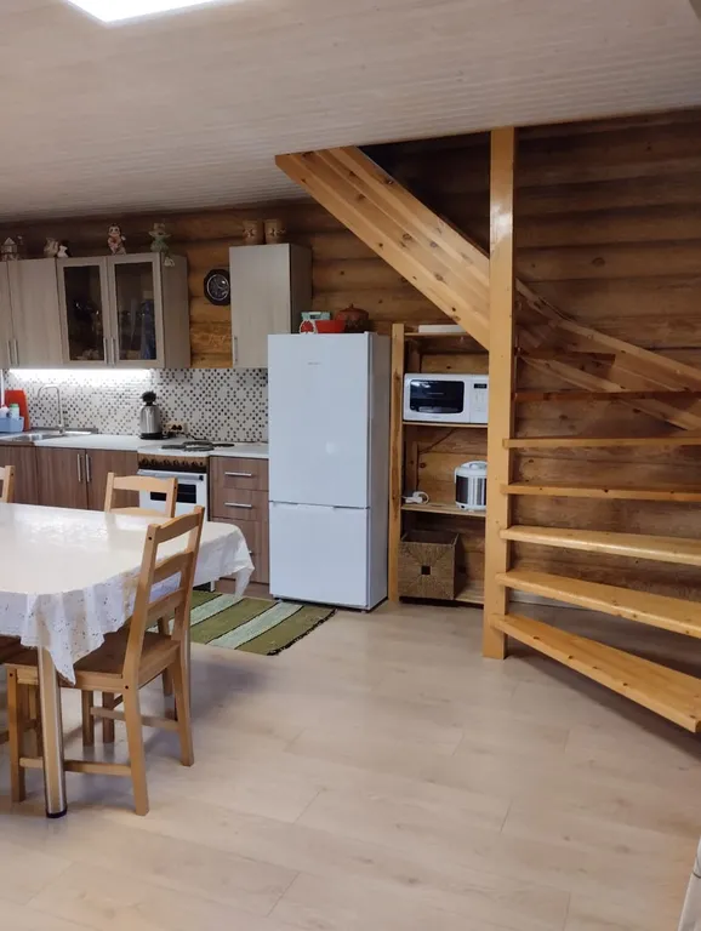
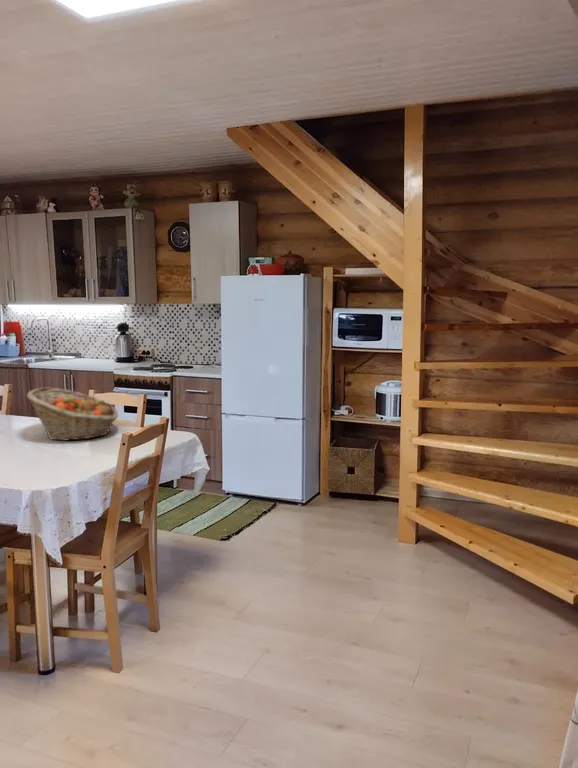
+ fruit basket (74, 411)
